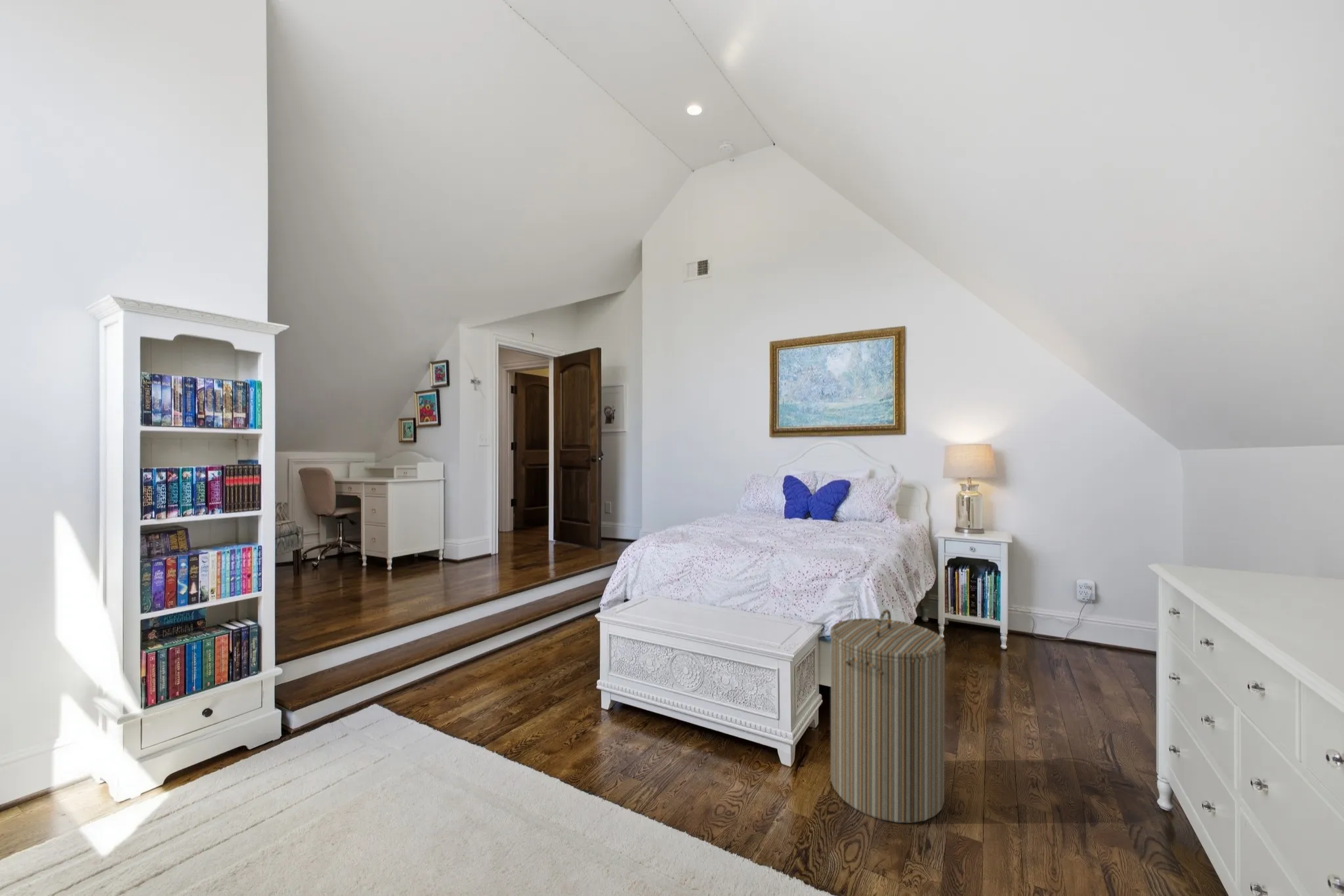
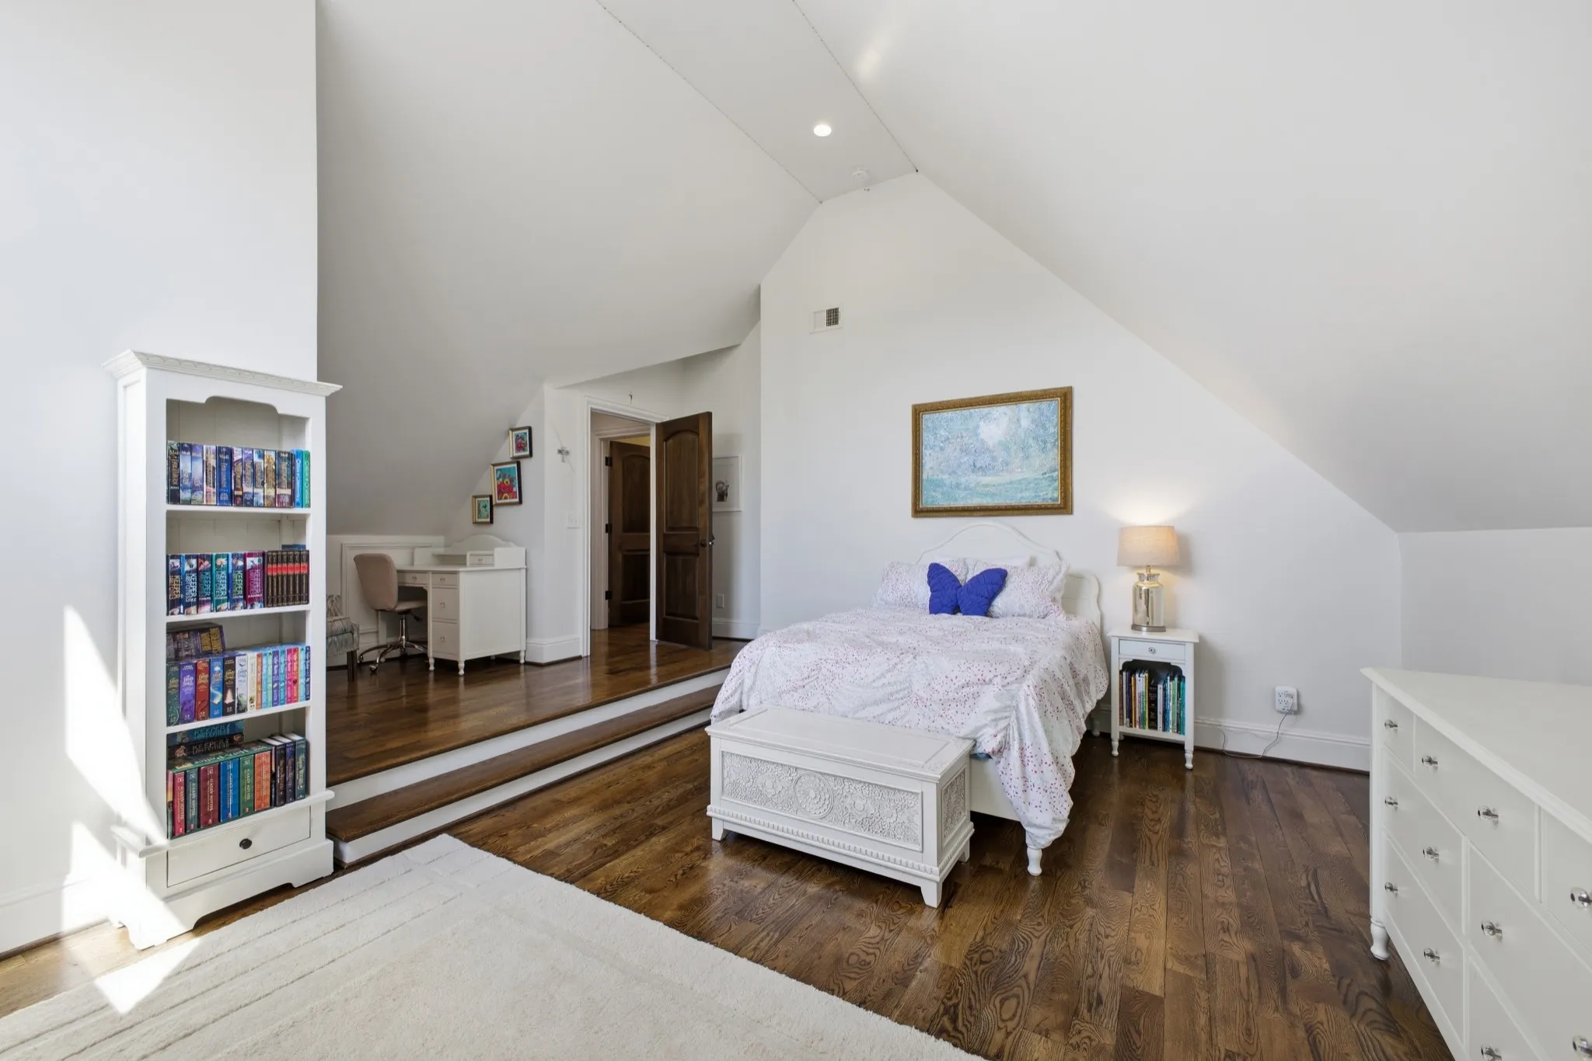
- laundry hamper (885, 699)
